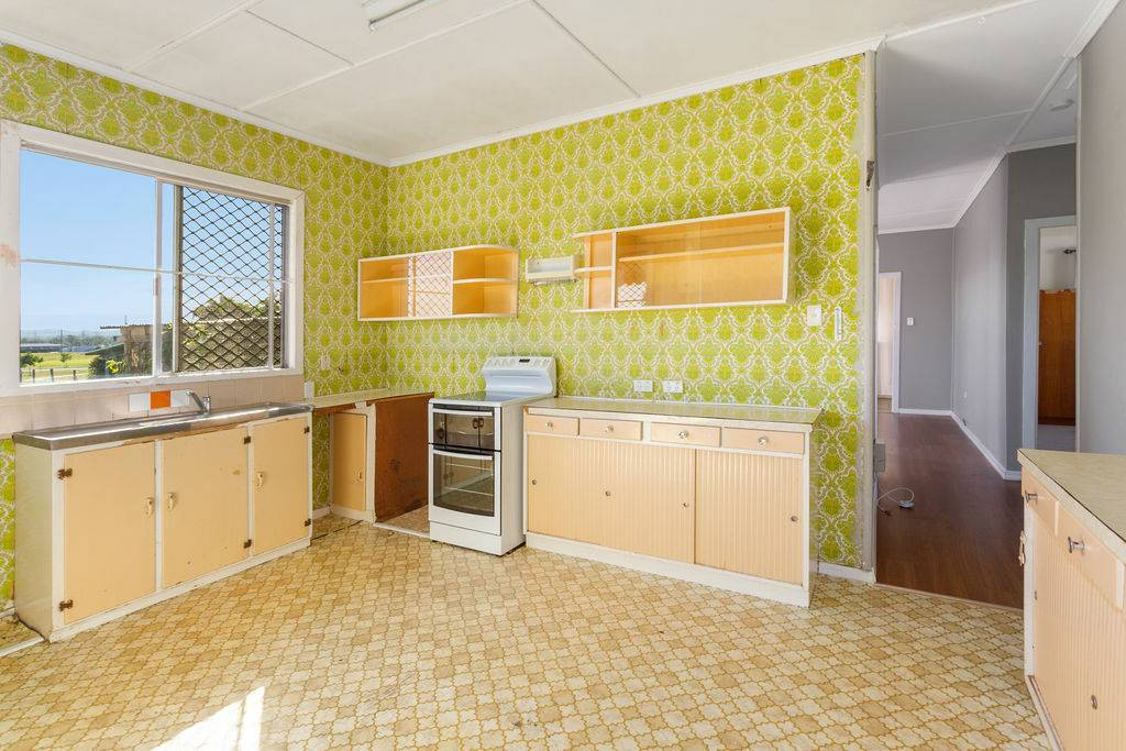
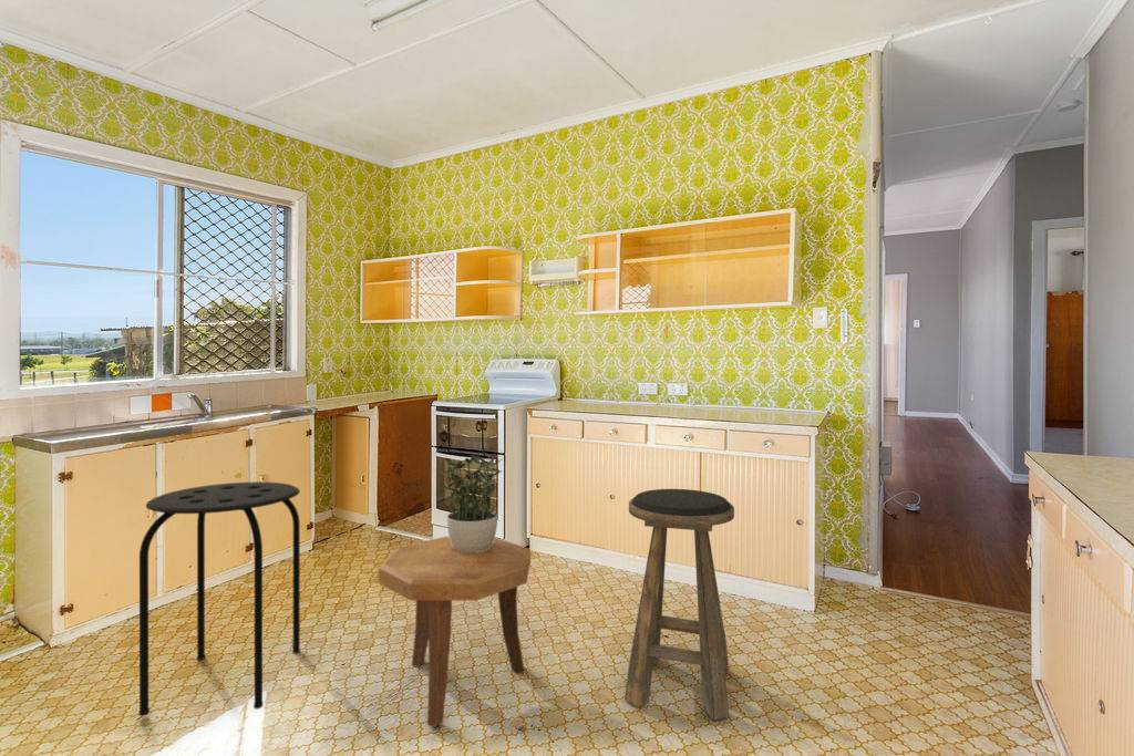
+ stool (662, 591)
+ side table (451, 615)
+ potted plant (472, 498)
+ stool (204, 587)
